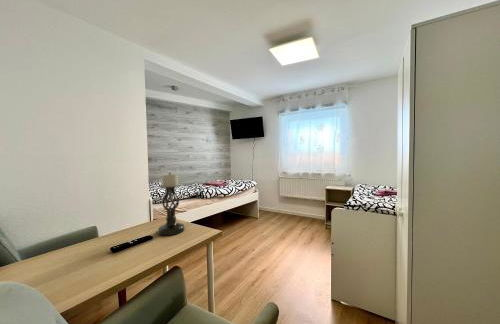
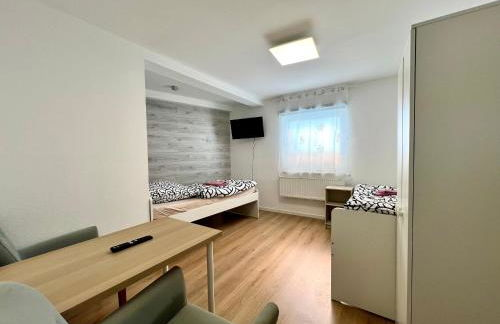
- candle holder (171, 201)
